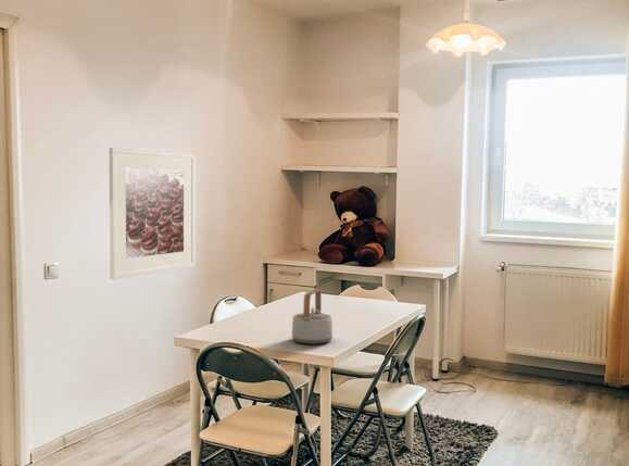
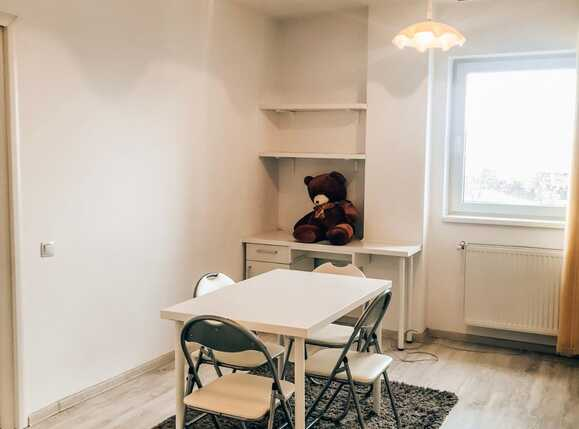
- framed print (155, 212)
- teapot (313, 315)
